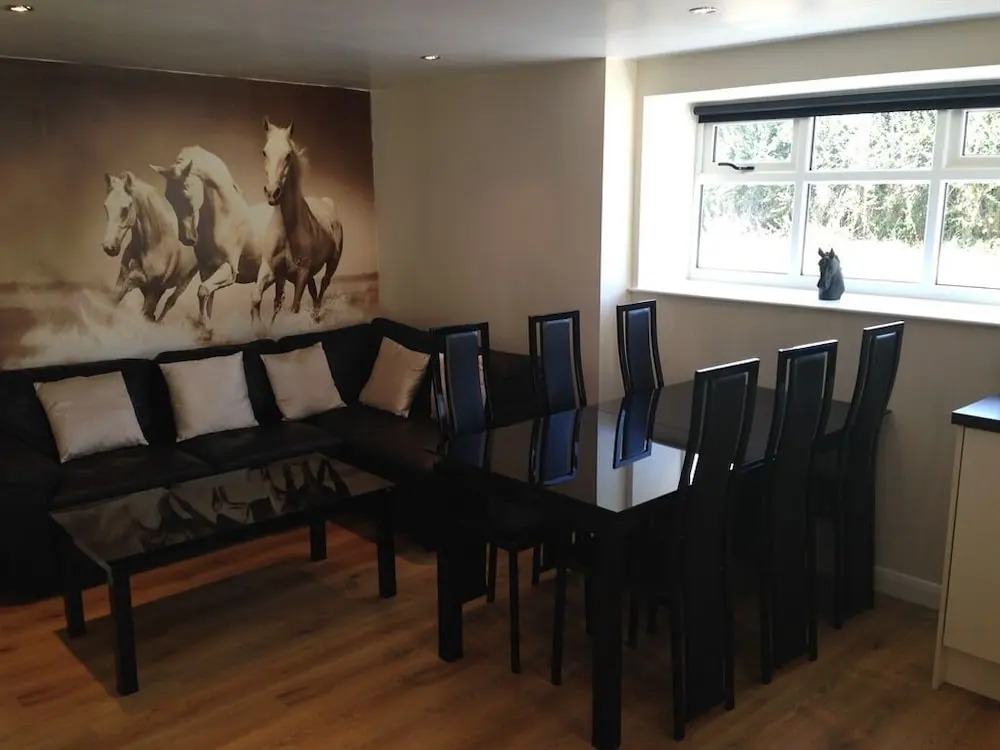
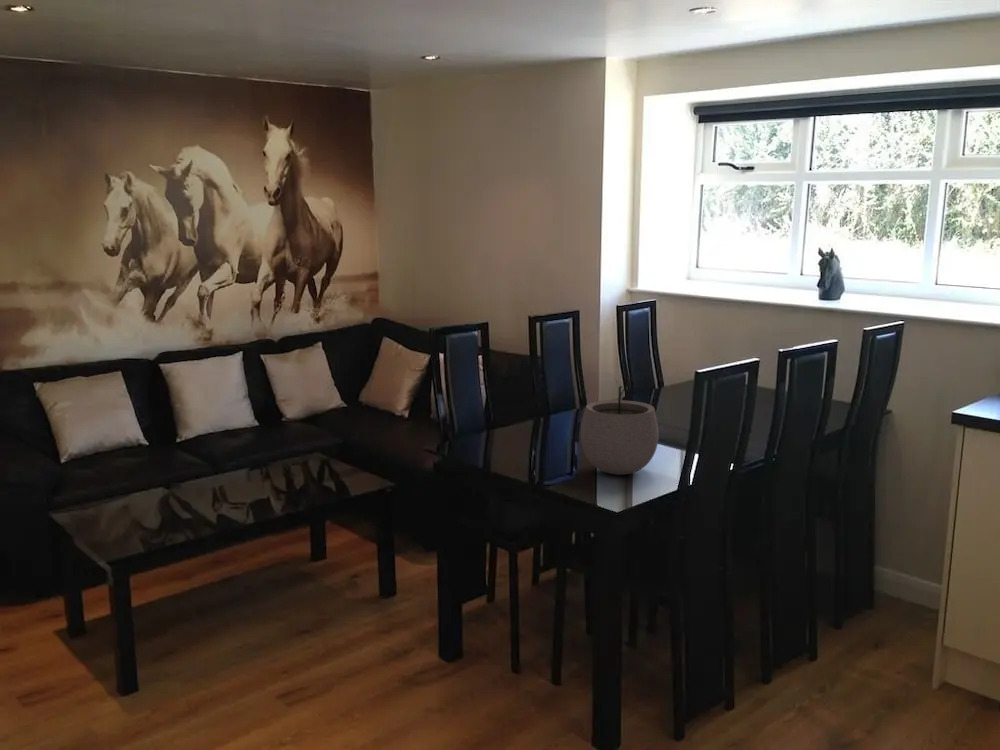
+ plant pot (619, 425)
